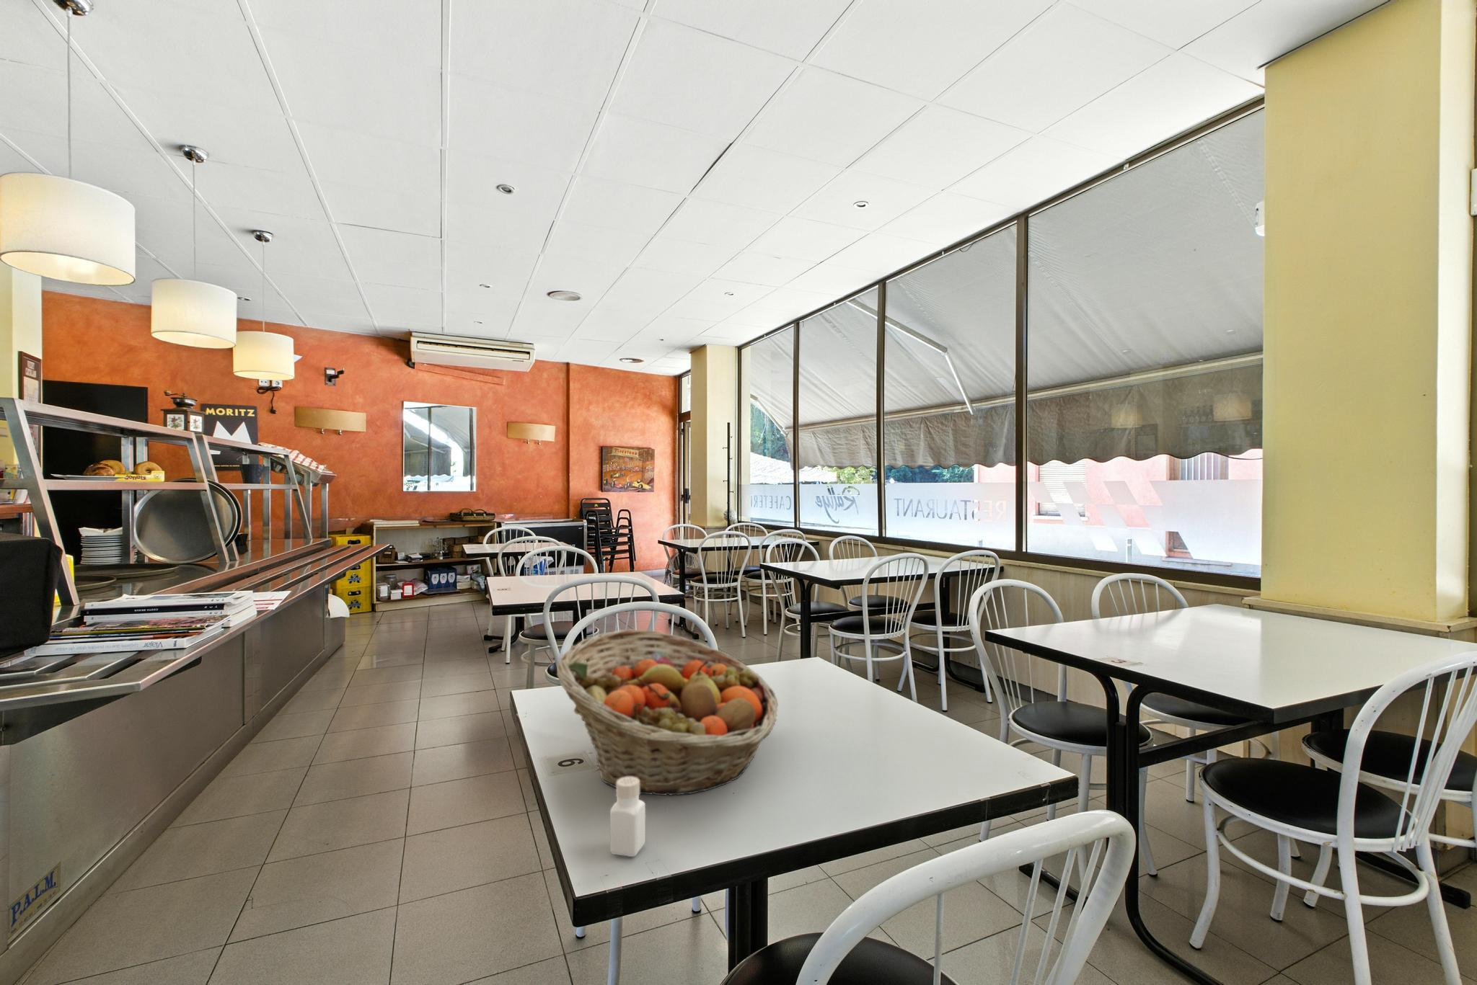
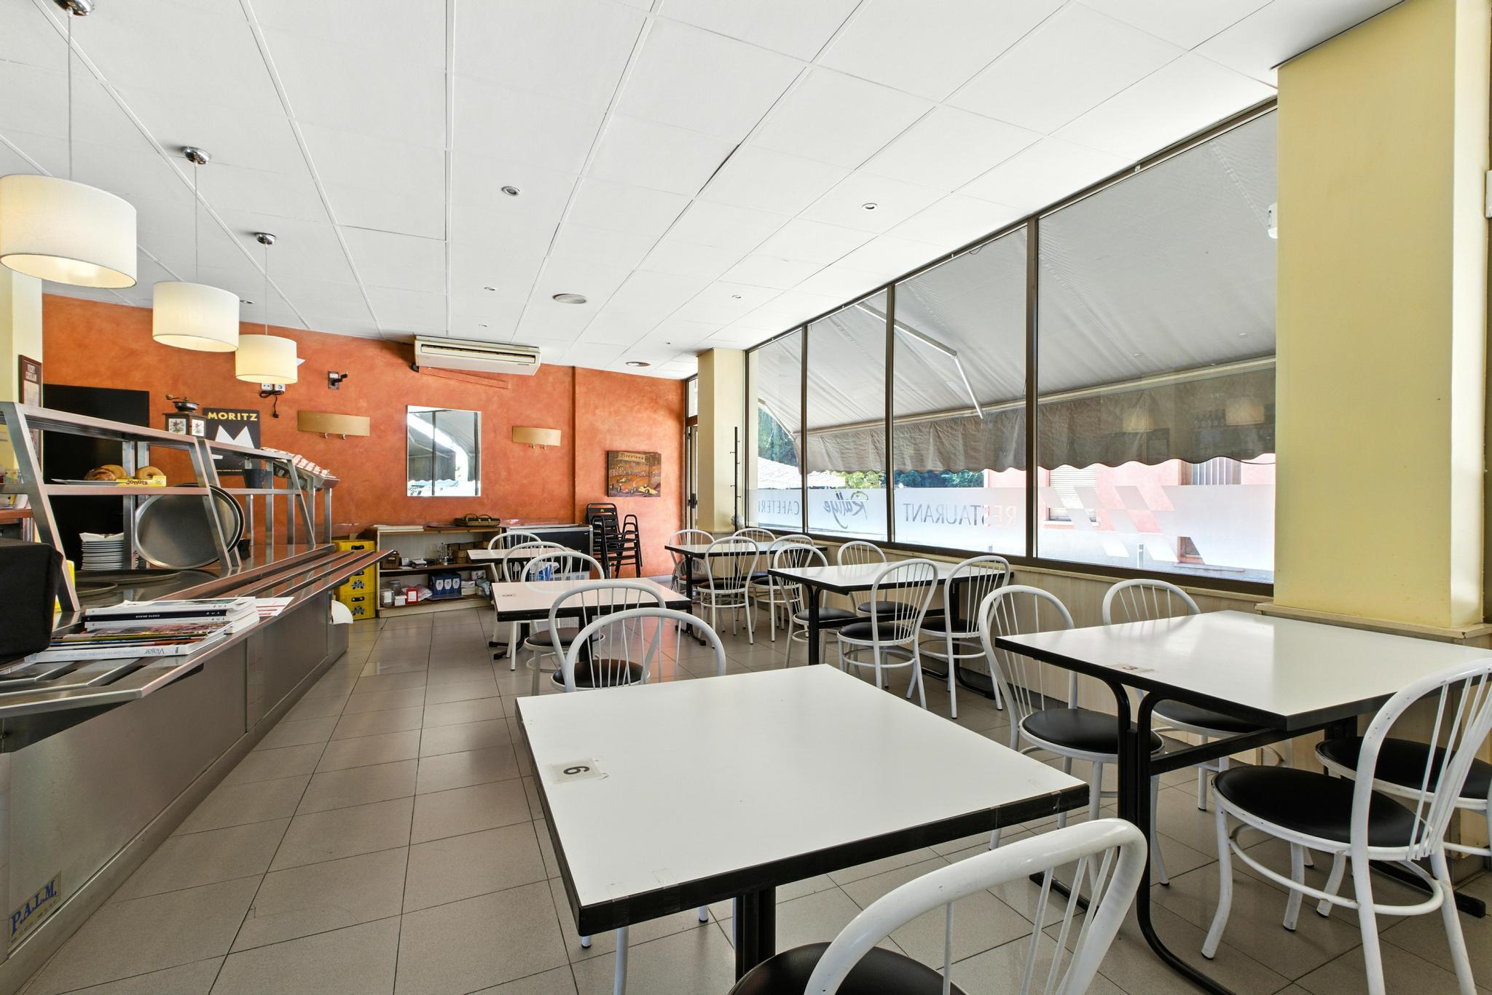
- pepper shaker (628, 815)
- fruit basket (672, 699)
